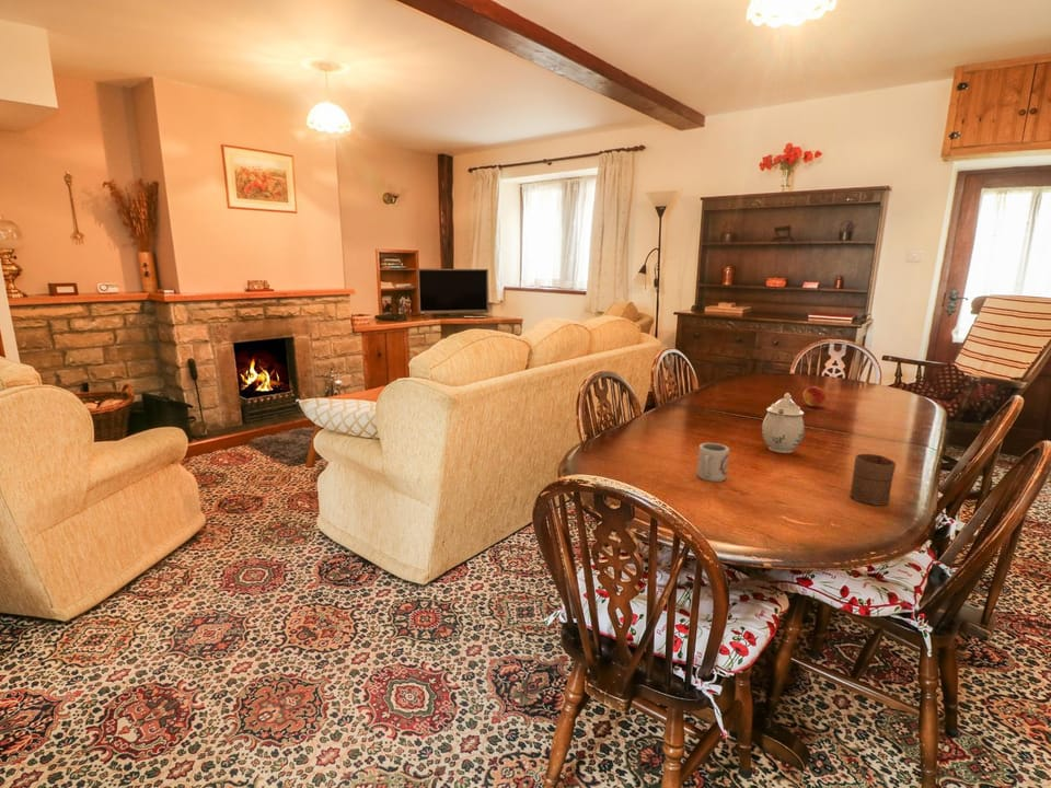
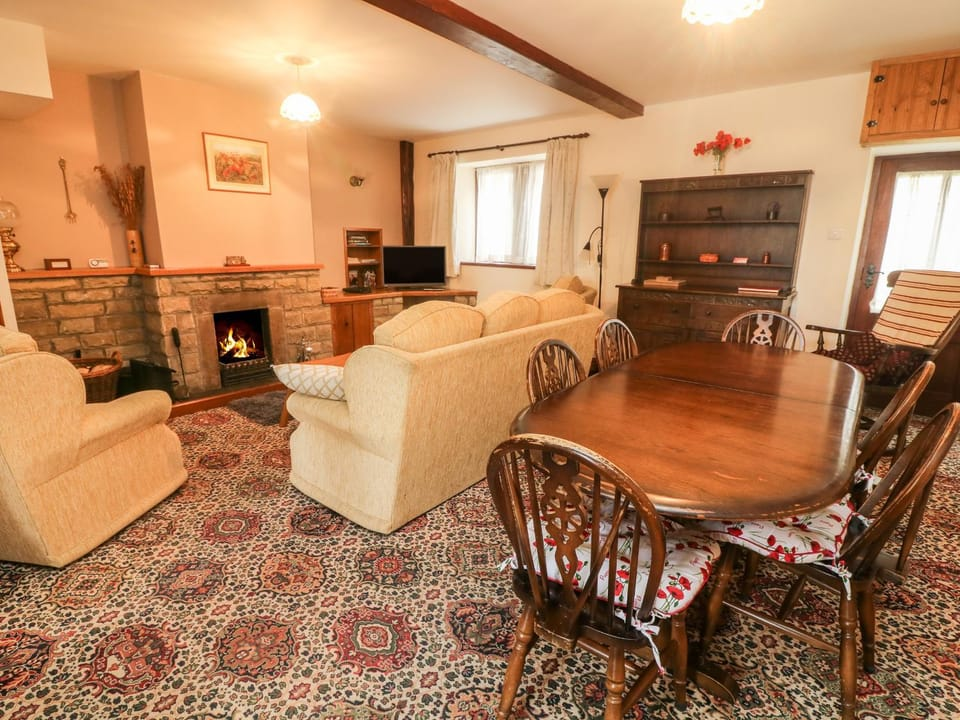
- teapot (783, 421)
- fruit (813, 396)
- cup (873, 478)
- cup (711, 463)
